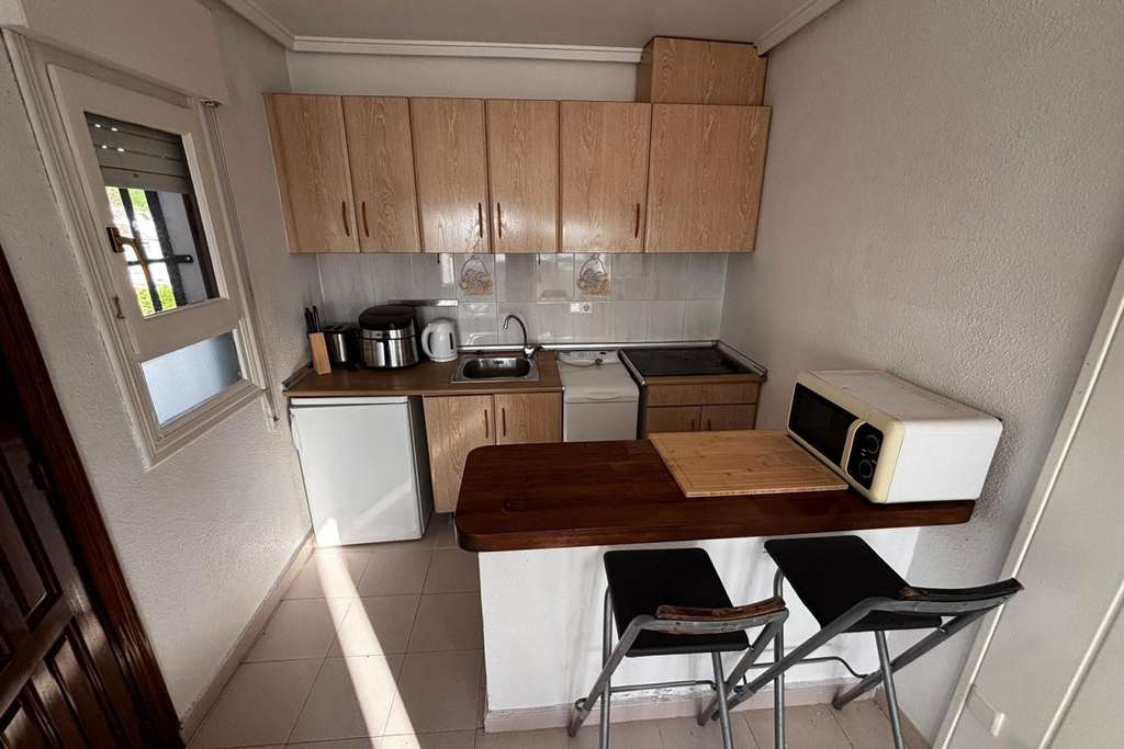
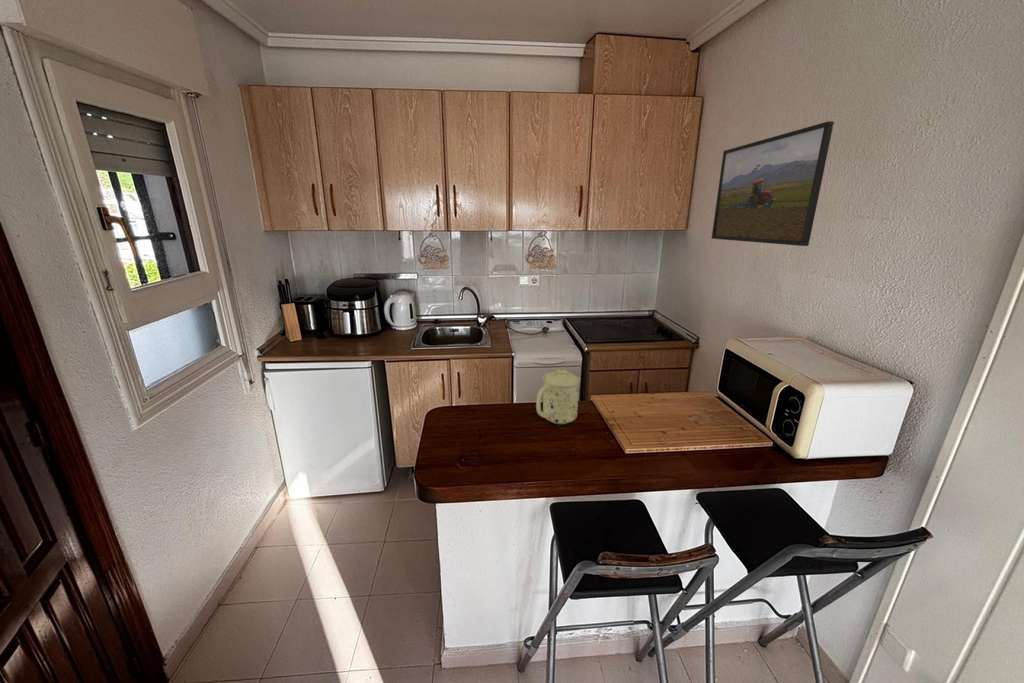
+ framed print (760, 191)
+ mug (558, 395)
